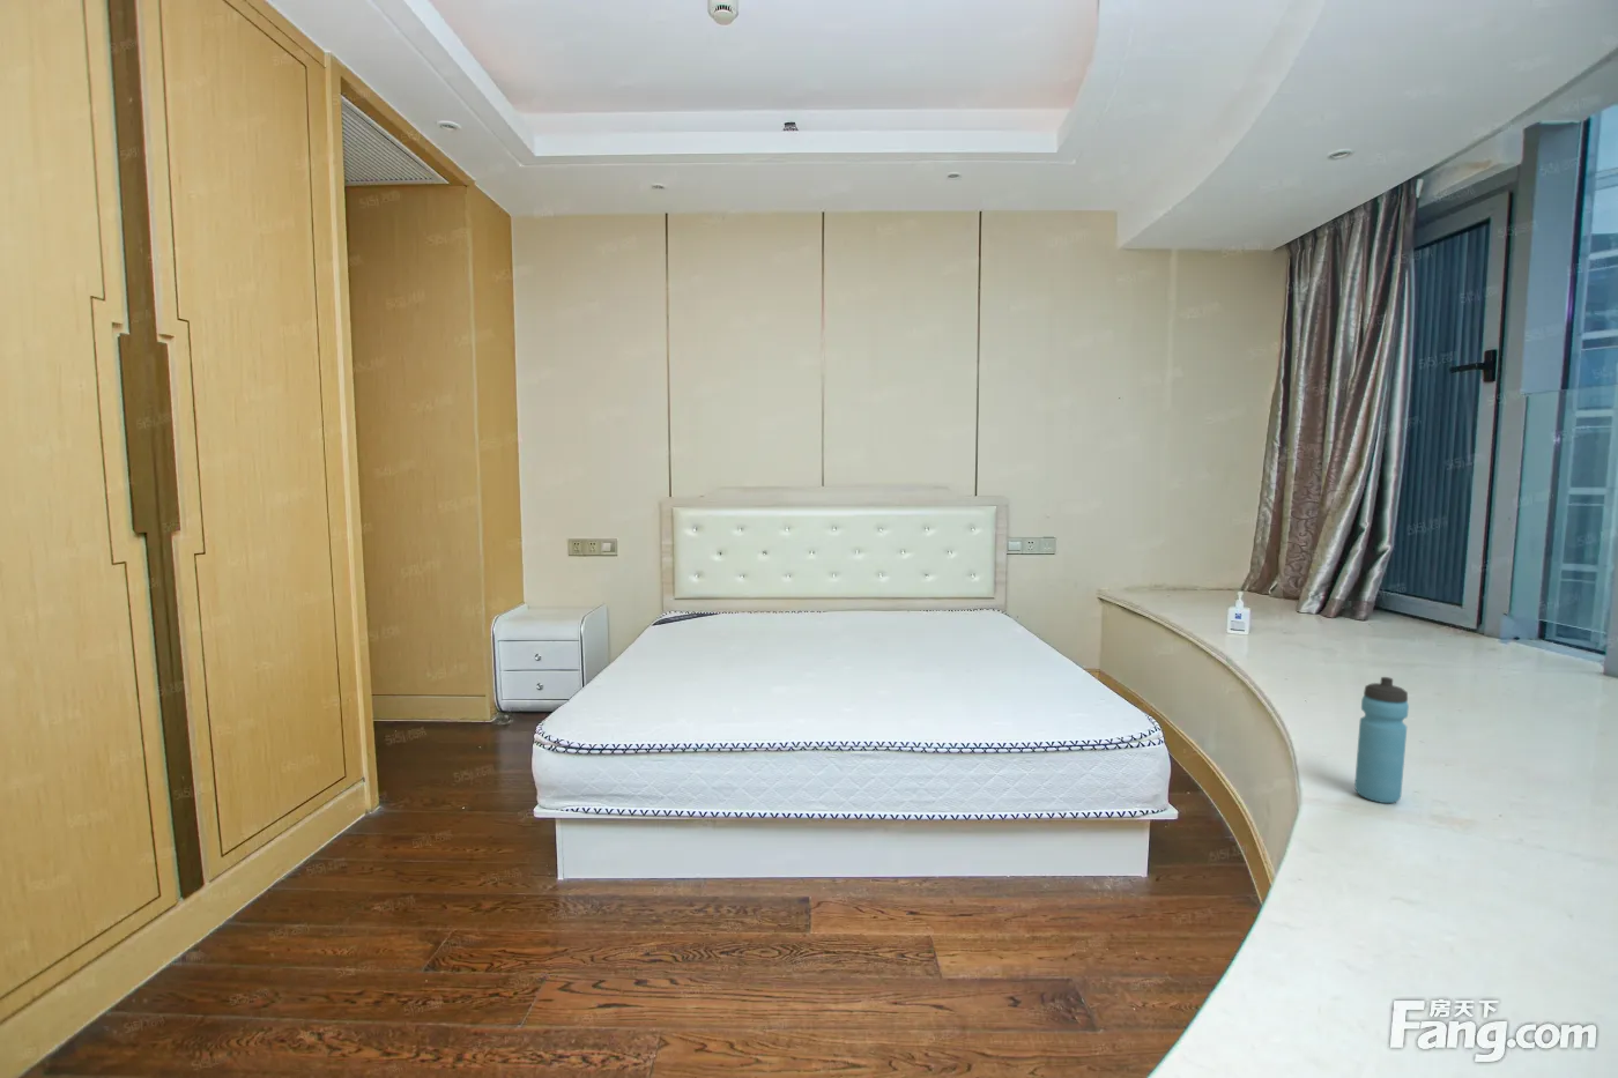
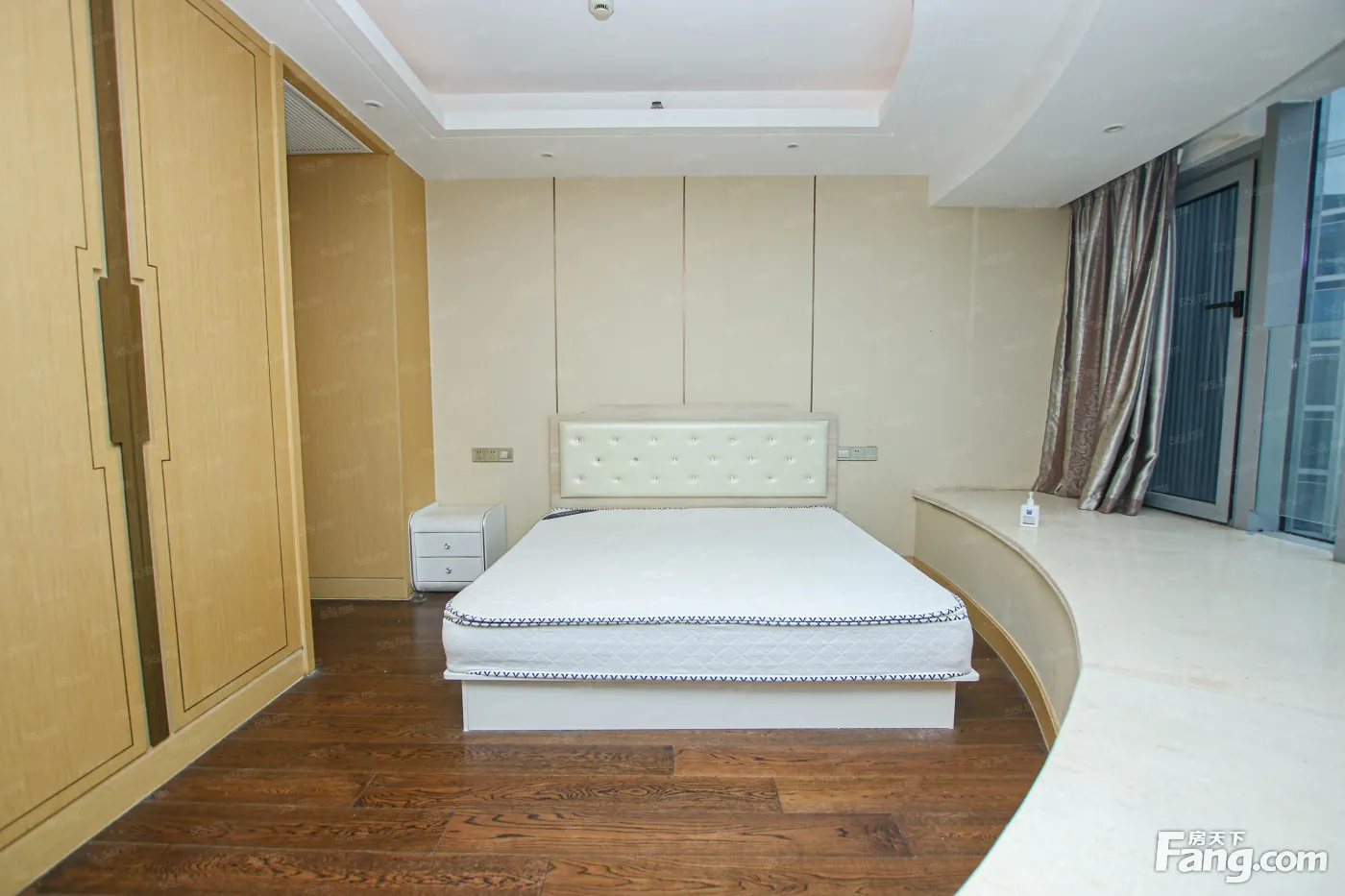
- water bottle (1381, 738)
